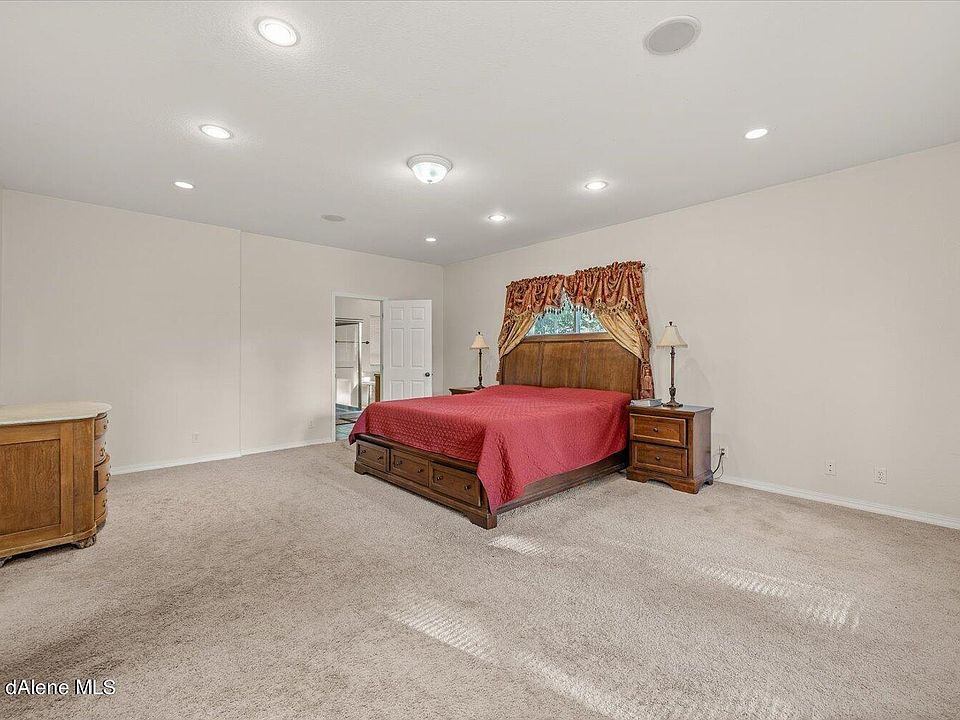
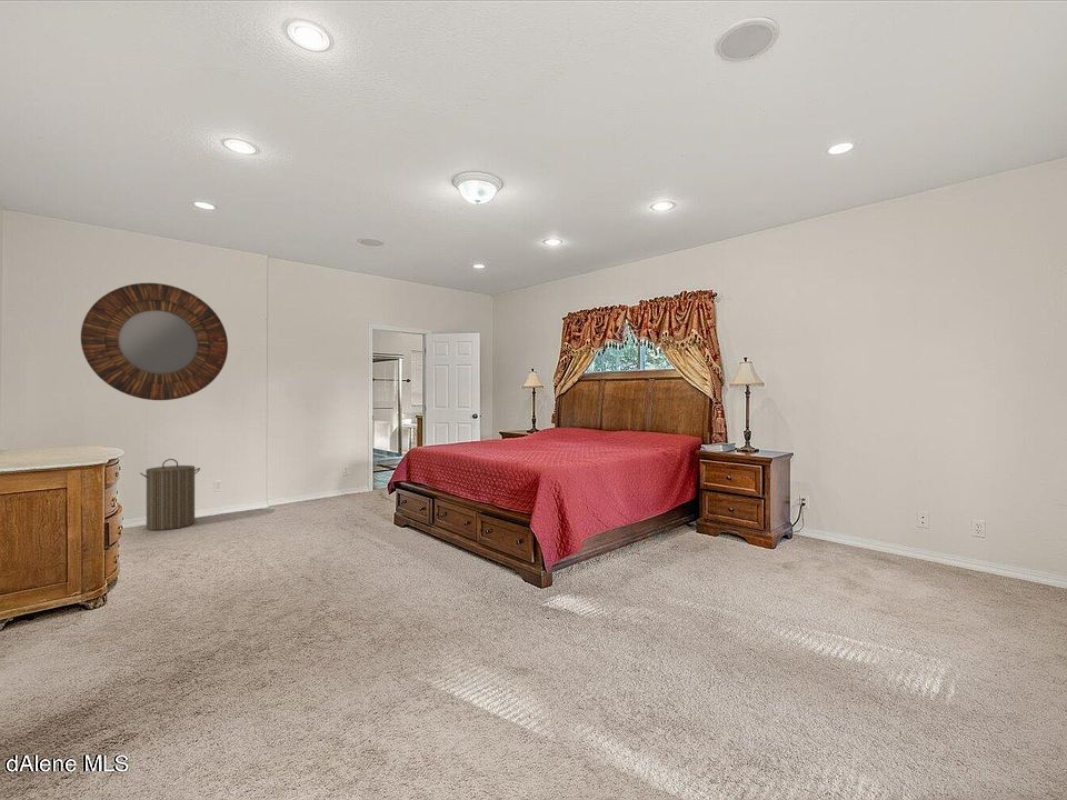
+ laundry hamper (171, 491)
+ home mirror (160, 341)
